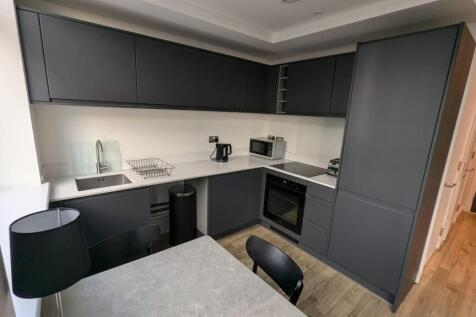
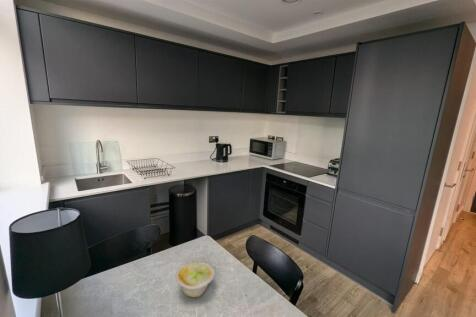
+ bowl (195, 281)
